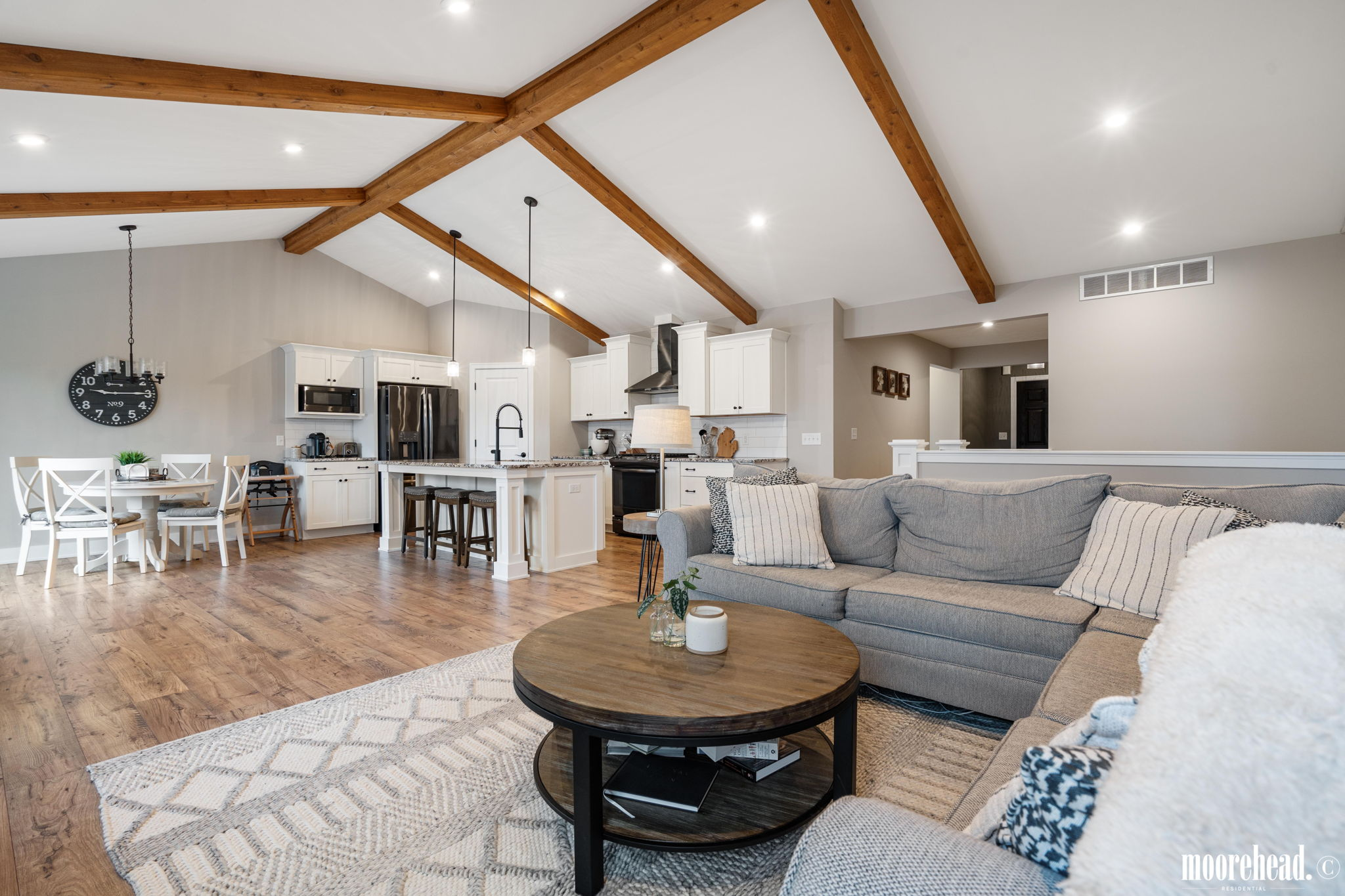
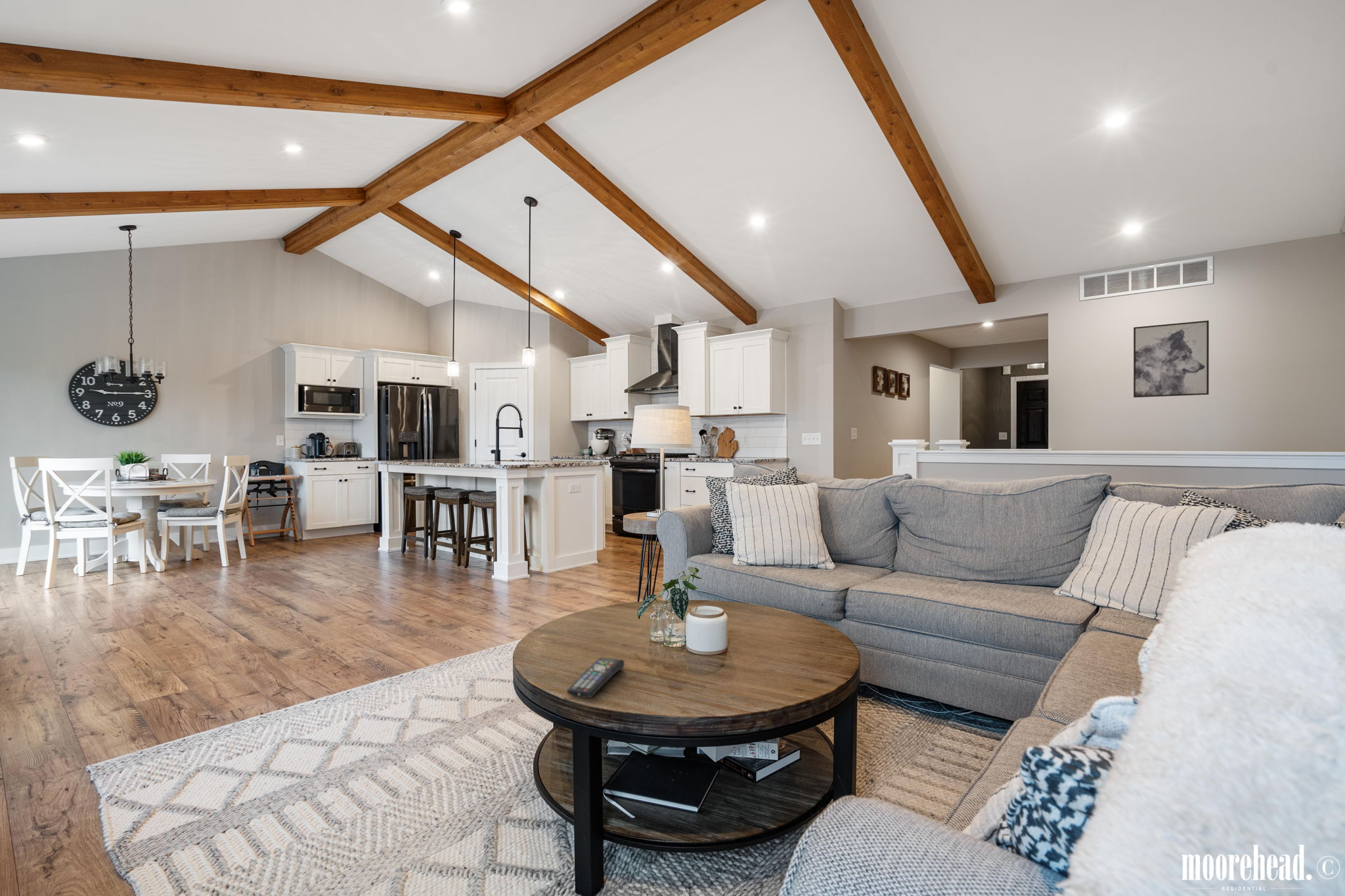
+ wall art (1170, 360)
+ remote control (598, 675)
